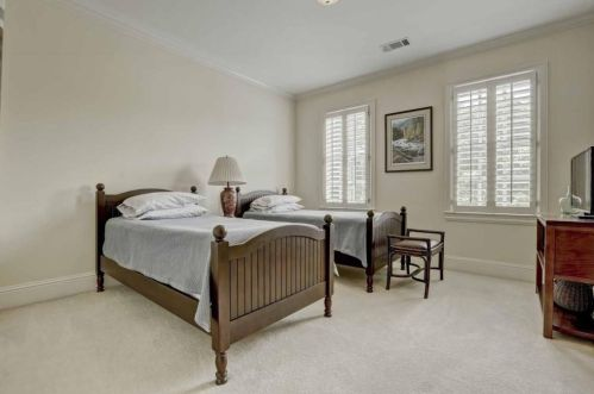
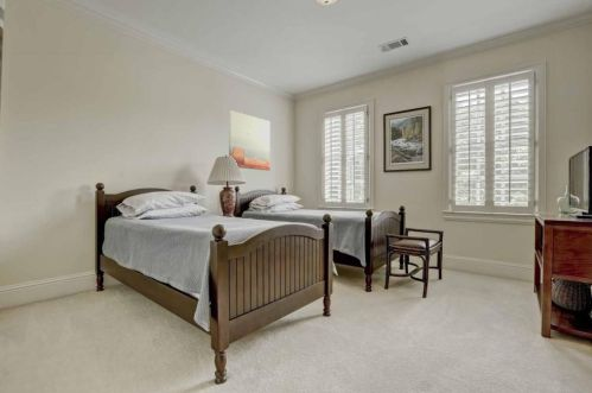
+ wall art (250, 142)
